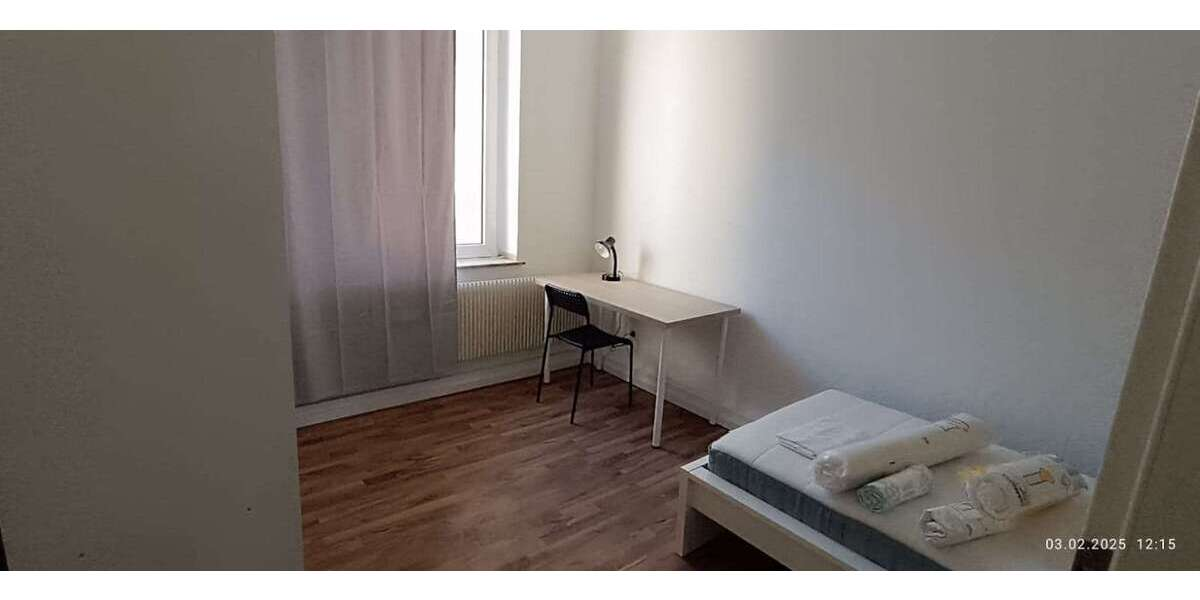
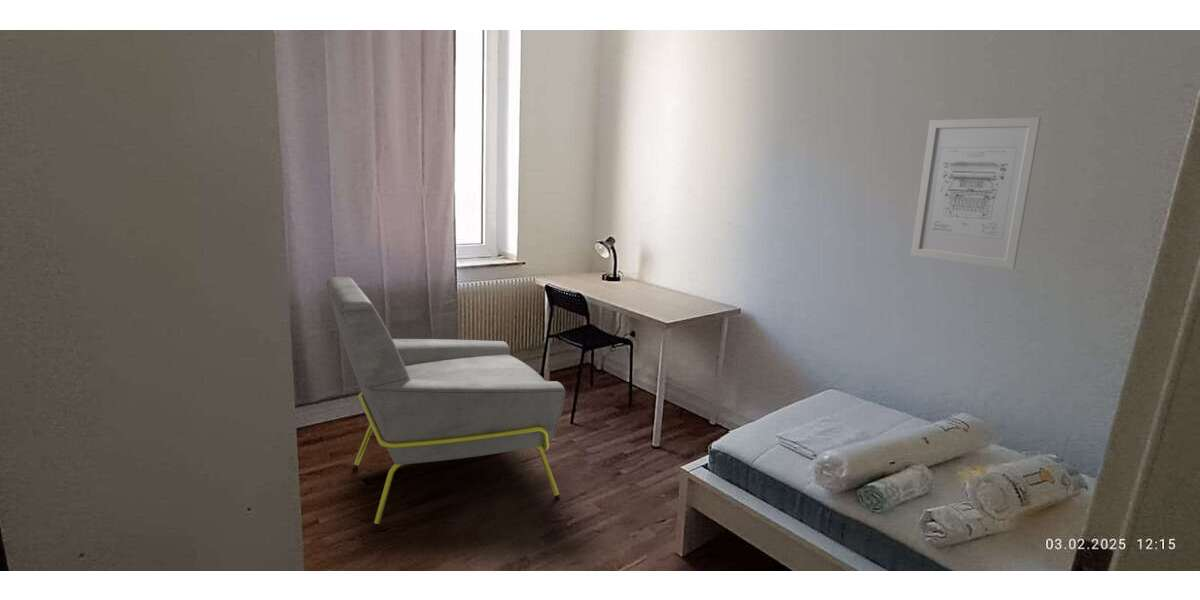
+ wall art (970, 191)
+ armchair (443, 384)
